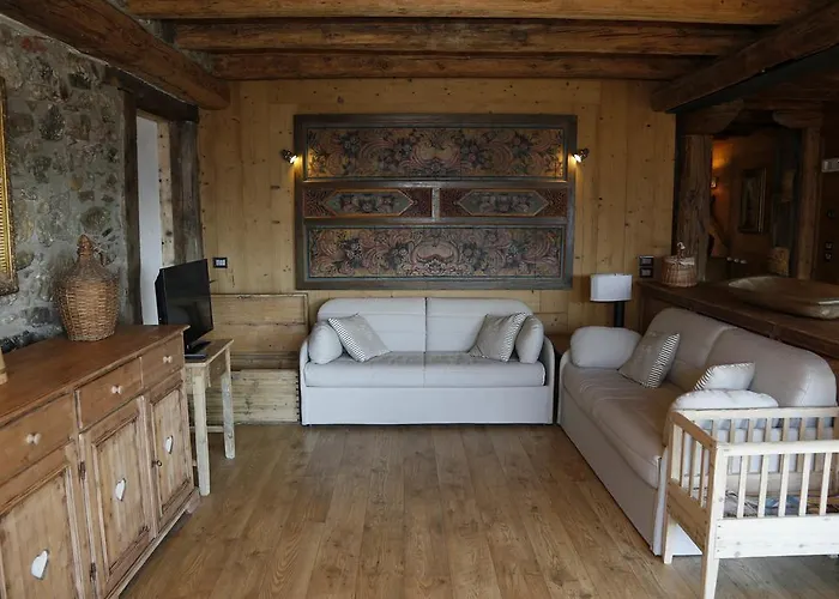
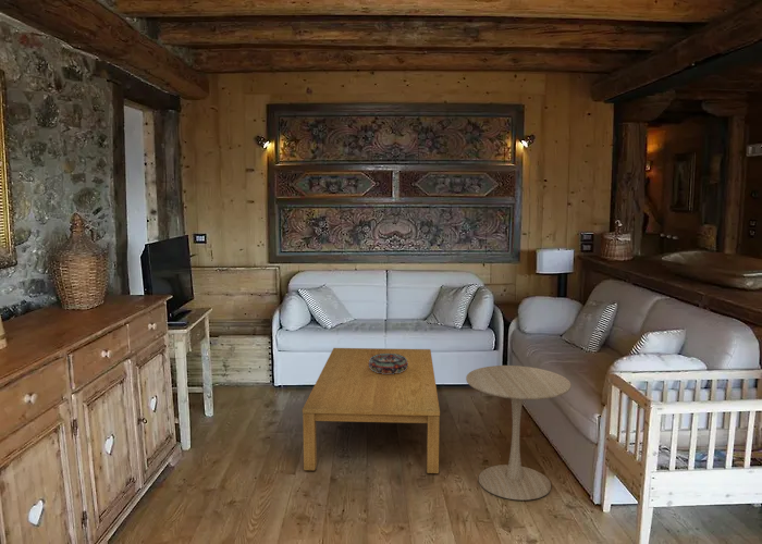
+ side table (515, 431)
+ coffee table (377, 399)
+ decorative bowl (388, 363)
